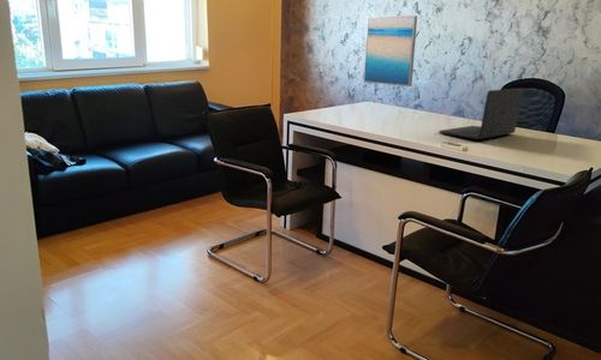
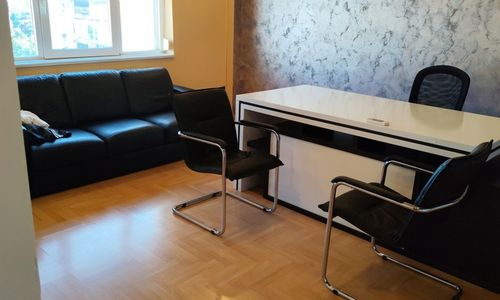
- wall art (388, 50)
- laptop (483, 113)
